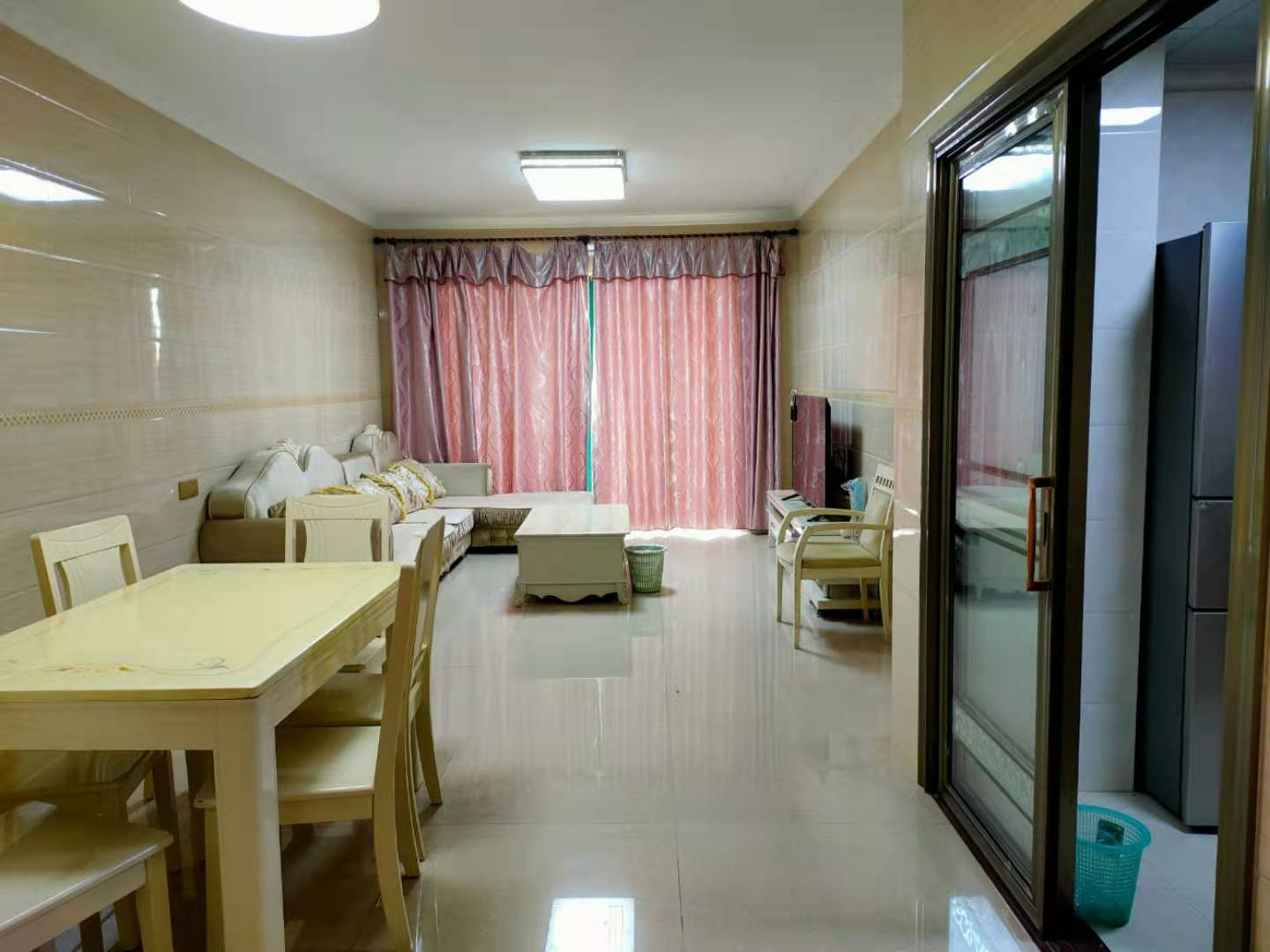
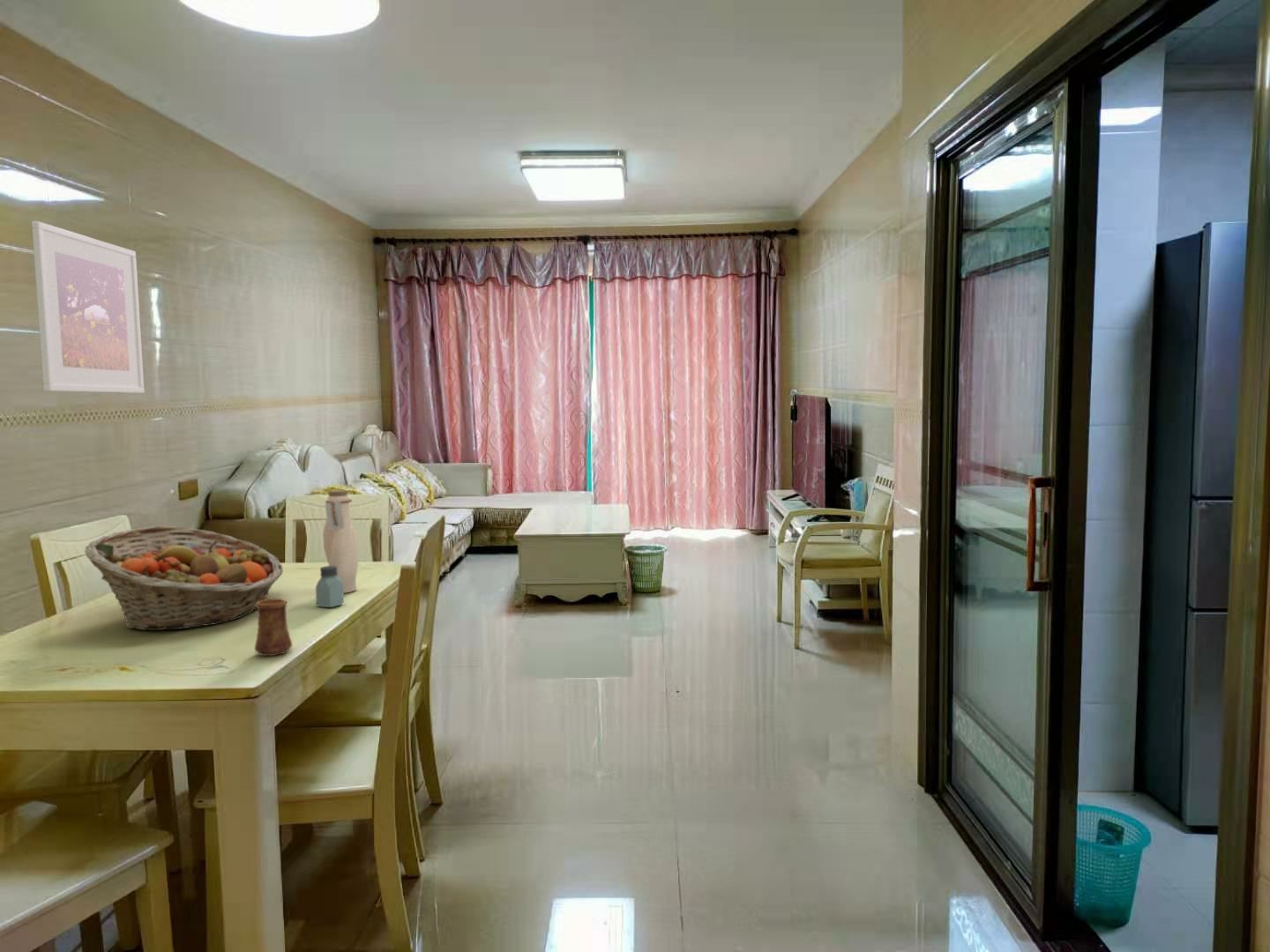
+ fruit basket (190, 572)
+ cup (272, 627)
+ saltshaker (329, 586)
+ water bottle (340, 541)
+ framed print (93, 315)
